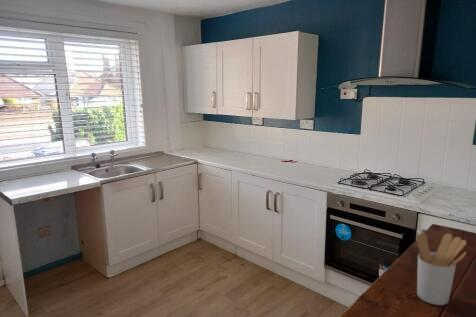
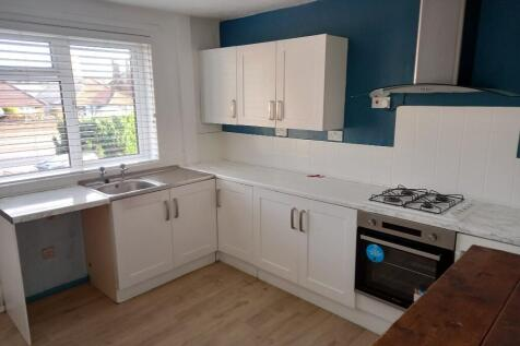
- utensil holder (440, 266)
